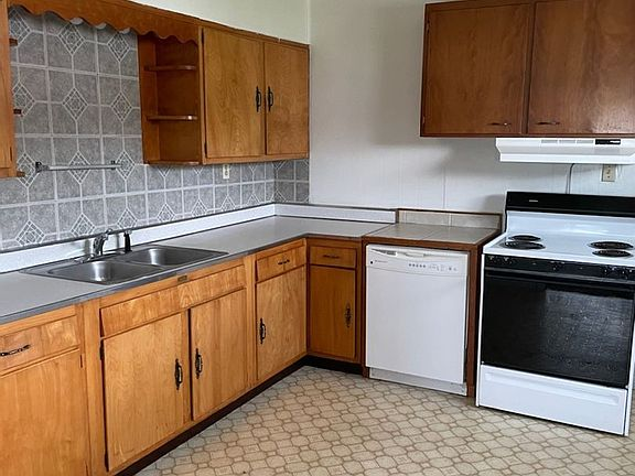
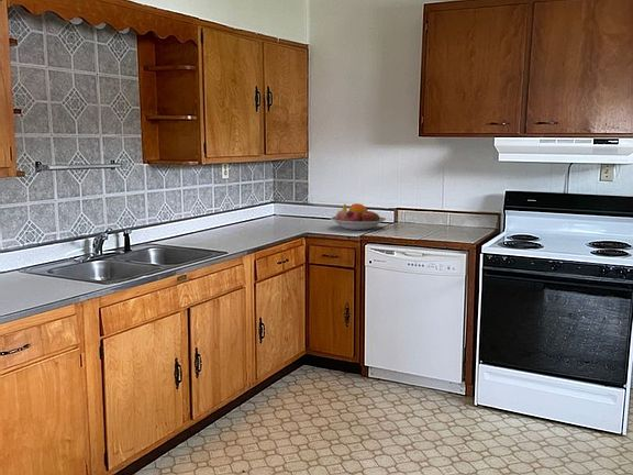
+ fruit bowl (357, 216)
